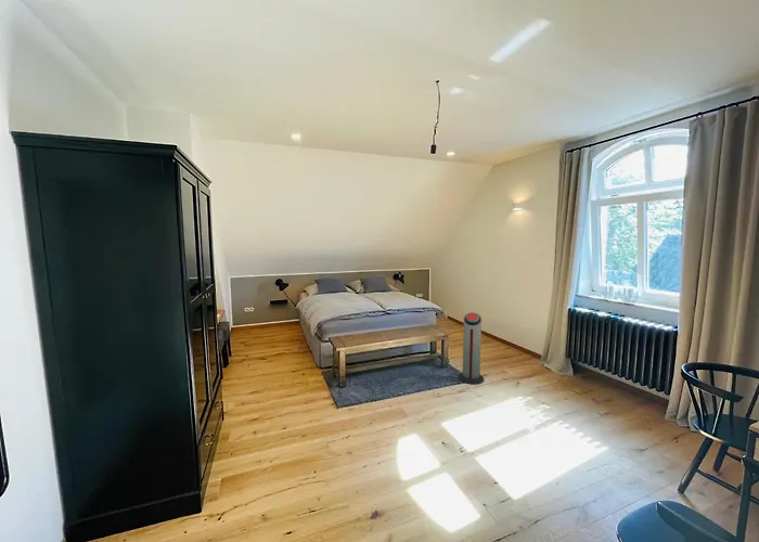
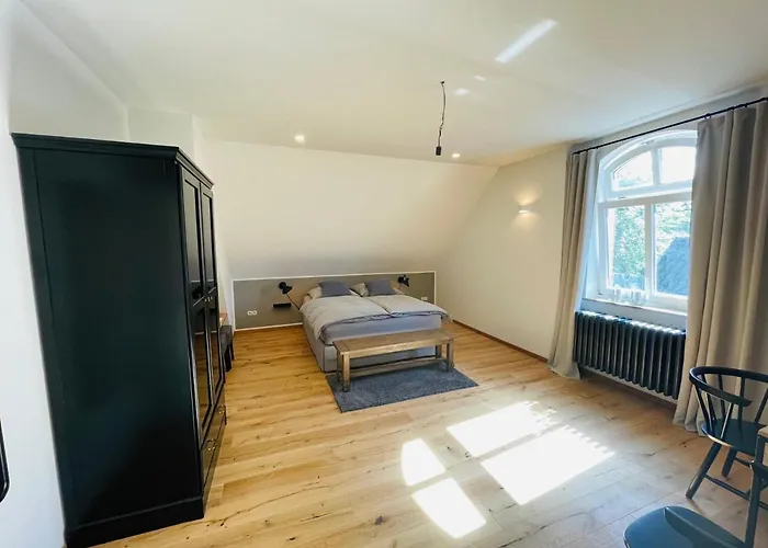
- air purifier (472, 346)
